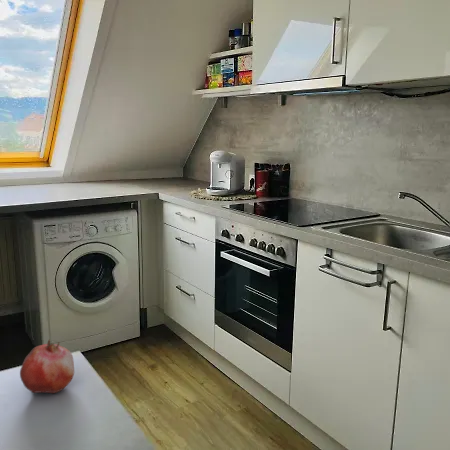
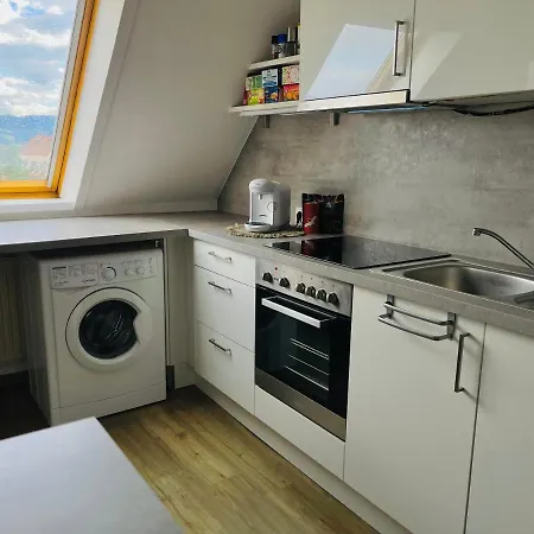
- fruit (47, 363)
